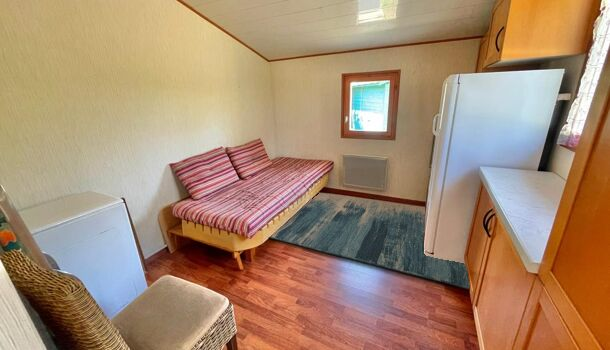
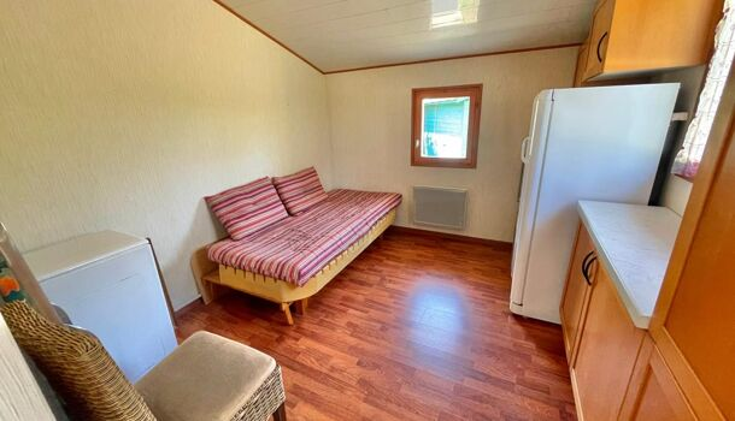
- rug (354, 220)
